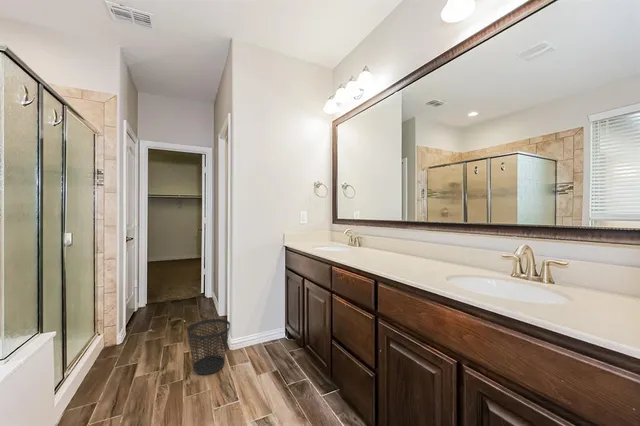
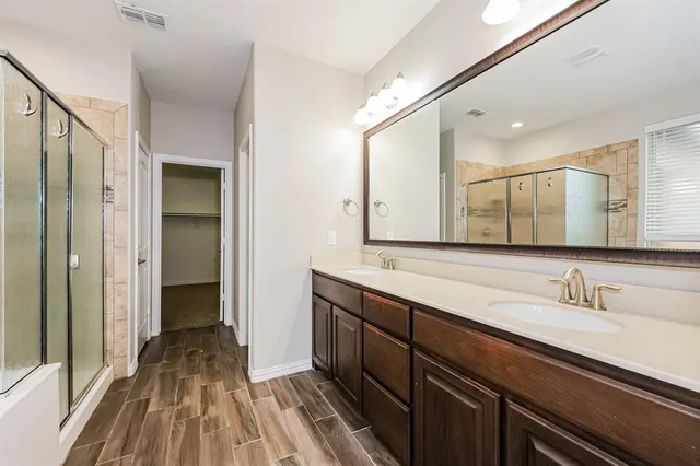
- wastebasket (208, 346)
